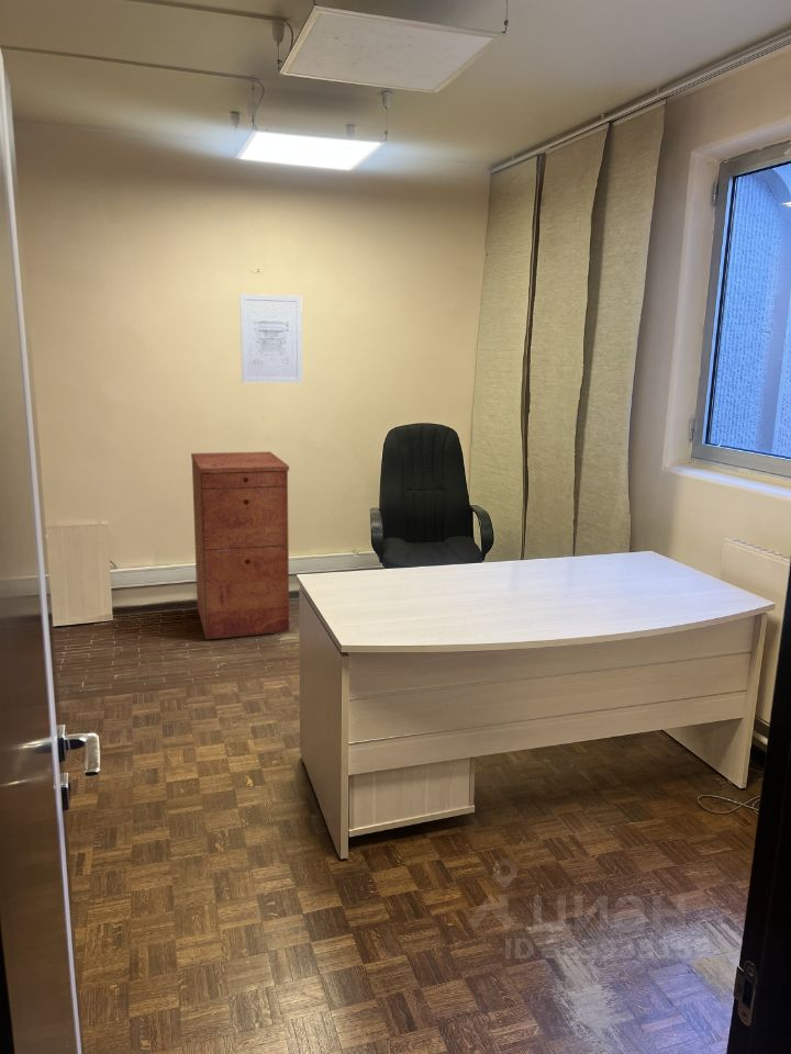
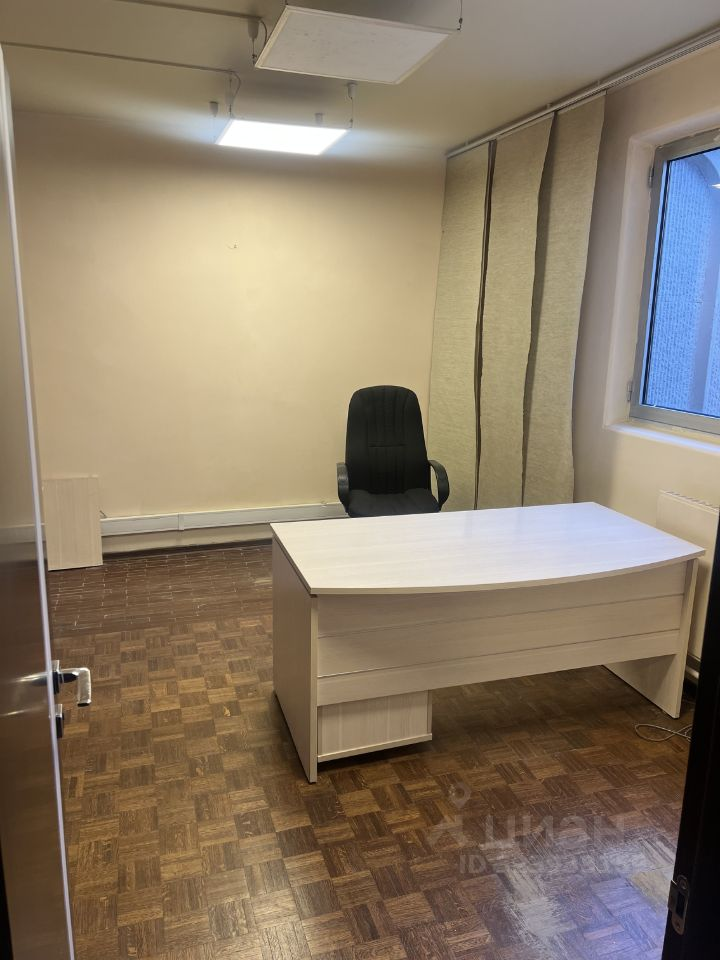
- wall art (271, 339)
- filing cabinet (239, 541)
